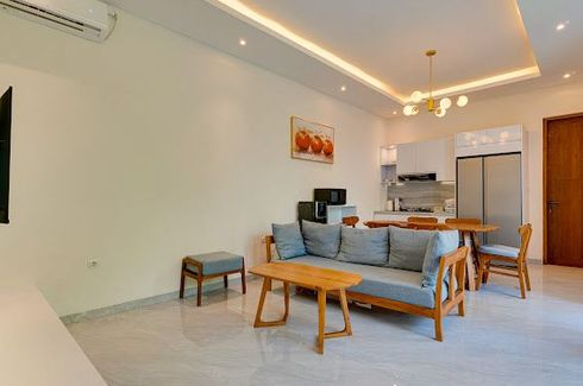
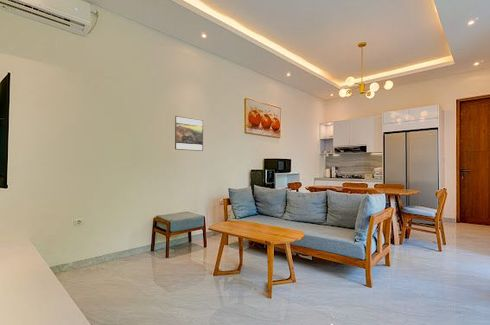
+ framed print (189, 134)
